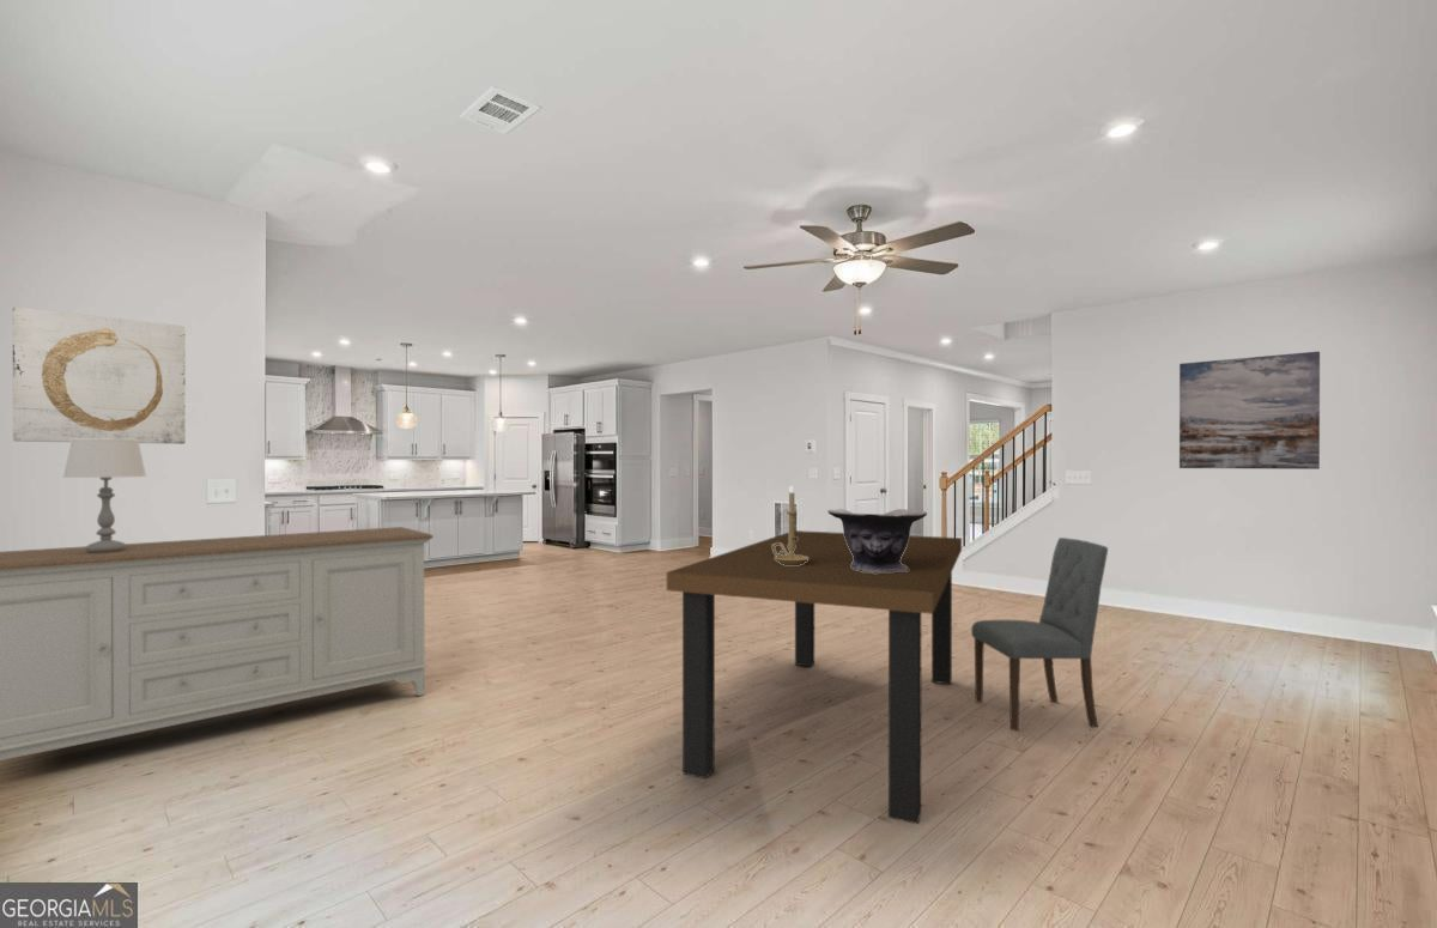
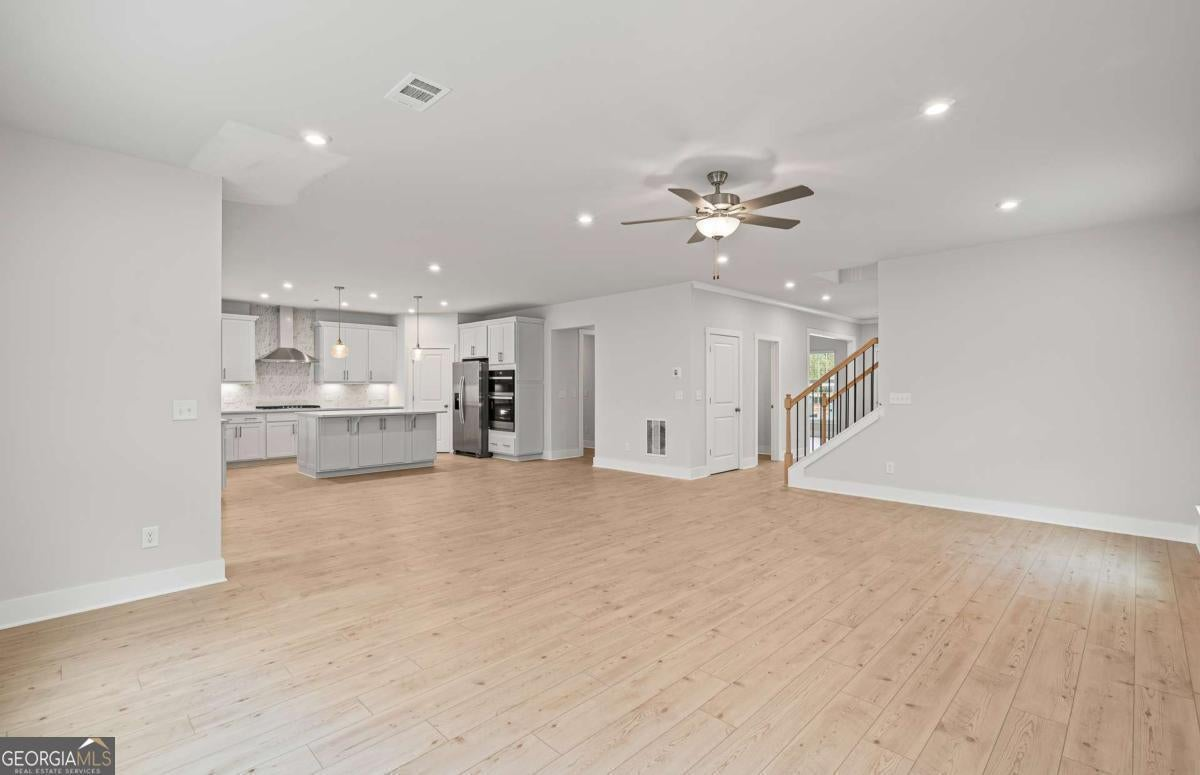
- decorative bowl (875, 539)
- dining table (813, 635)
- sideboard (213, 635)
- wall art (1245, 413)
- table lamp (105, 495)
- wall art (104, 380)
- dining chair (1037, 626)
- candle holder (790, 524)
